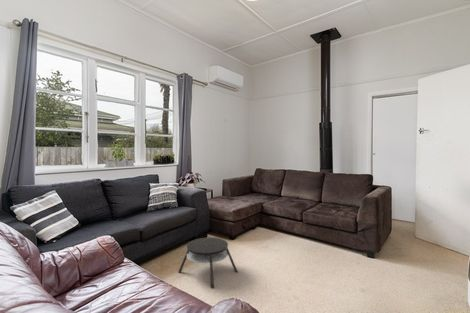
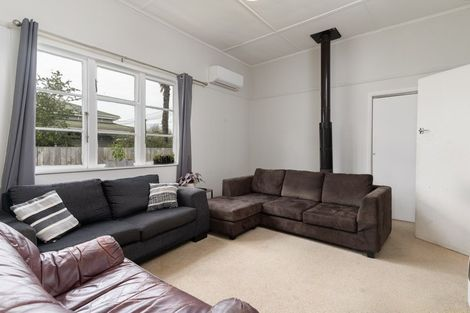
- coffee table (207, 258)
